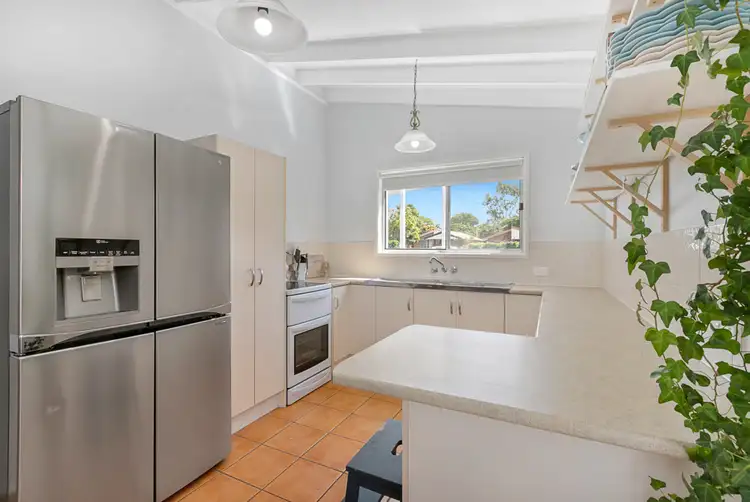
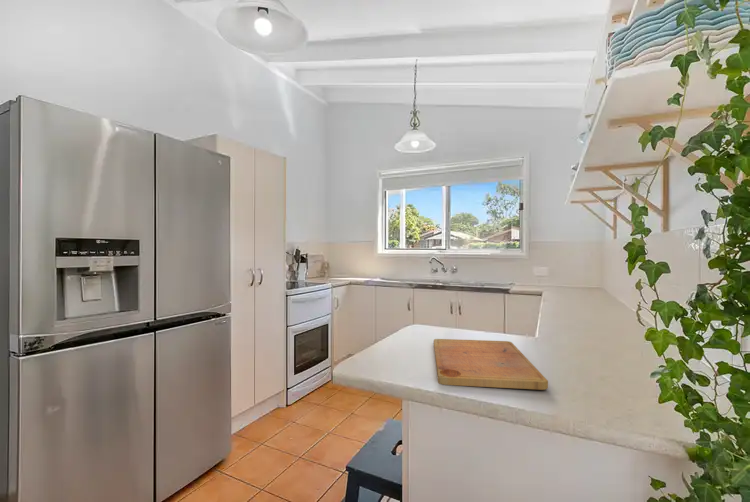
+ cutting board (480, 359)
